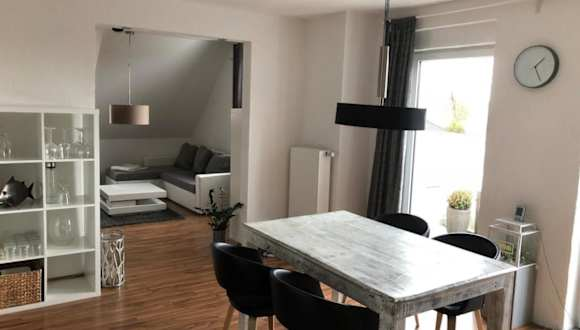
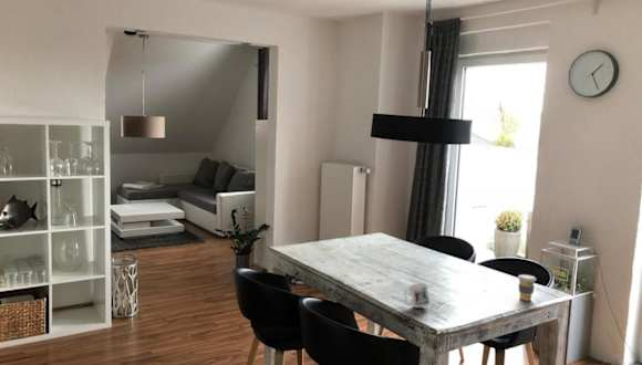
+ mug (417, 295)
+ coffee cup (526, 288)
